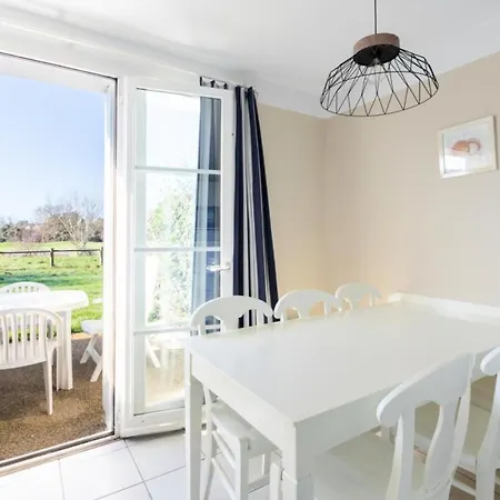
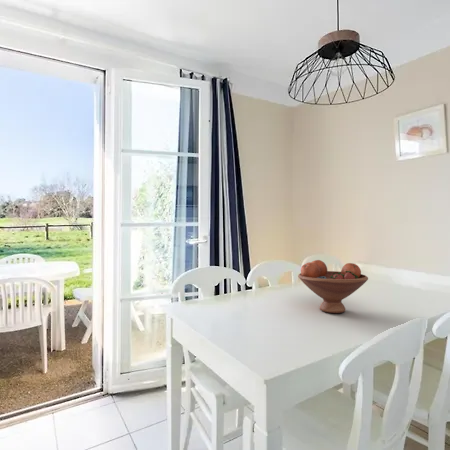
+ fruit bowl (332, 286)
